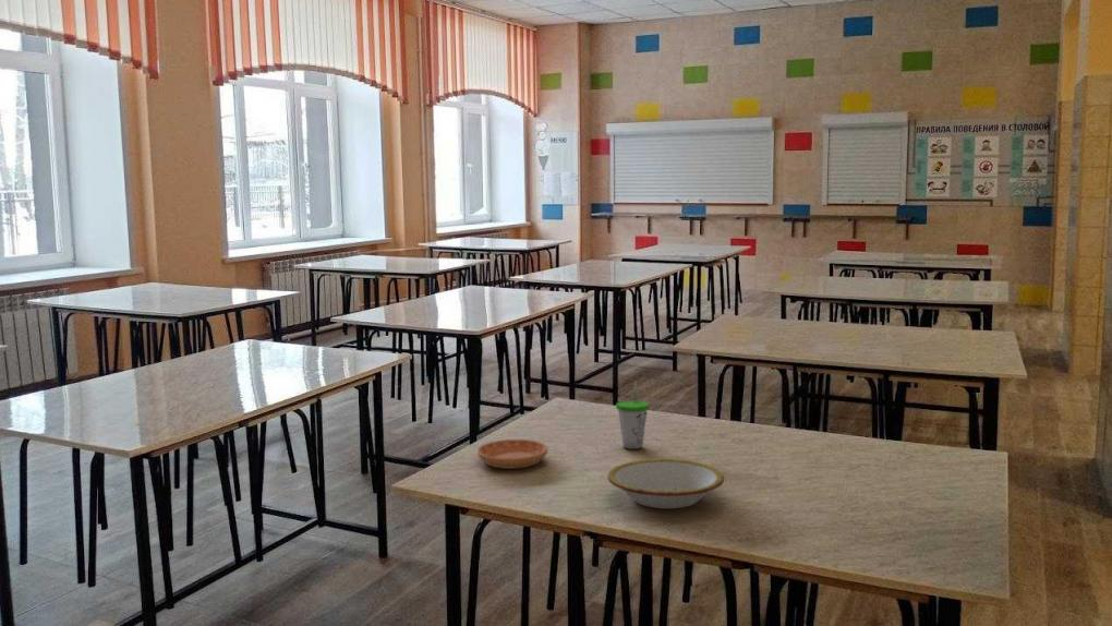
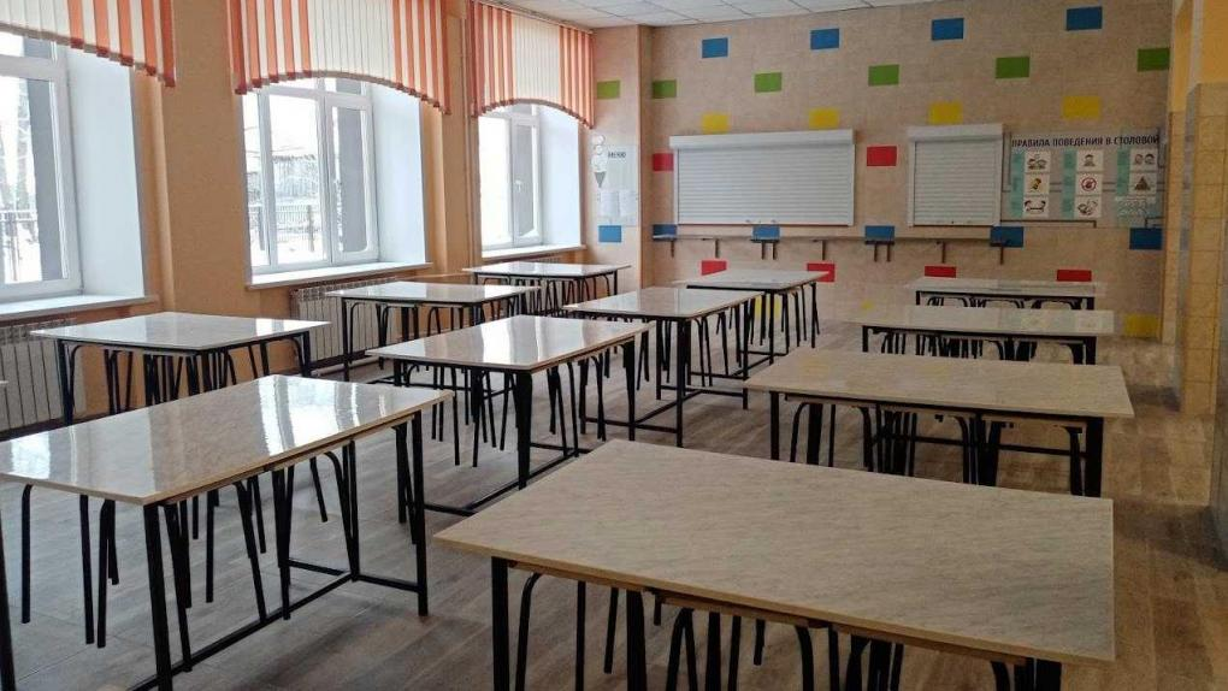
- cup (632, 416)
- saucer (512, 454)
- bowl (665, 486)
